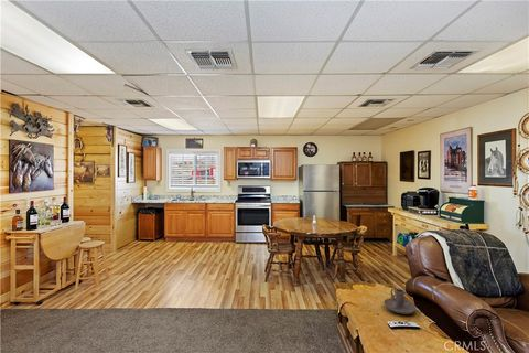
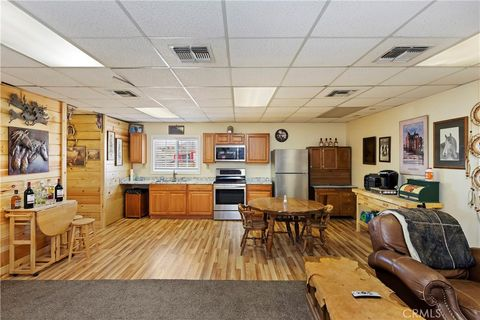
- candle holder (398, 298)
